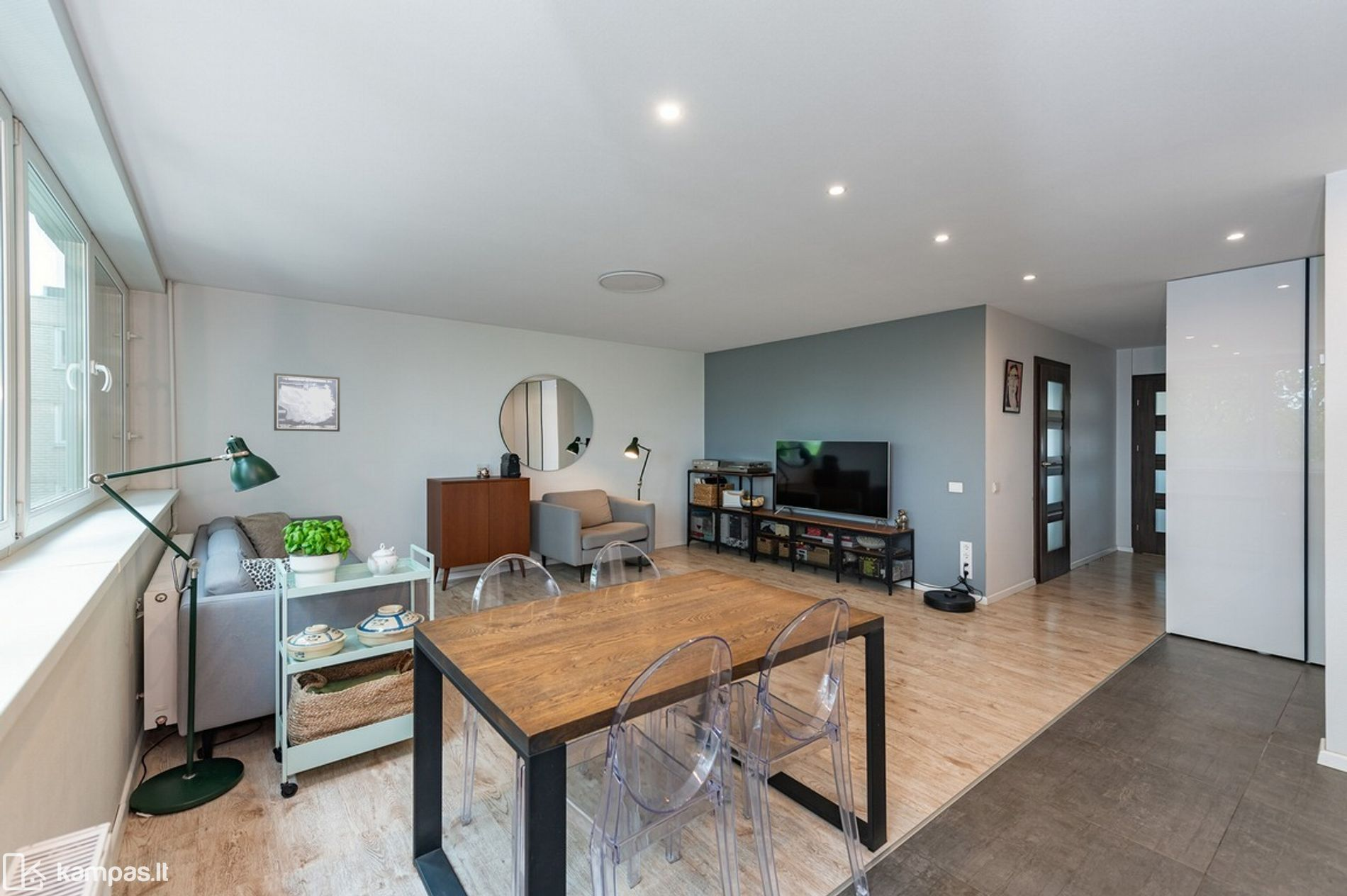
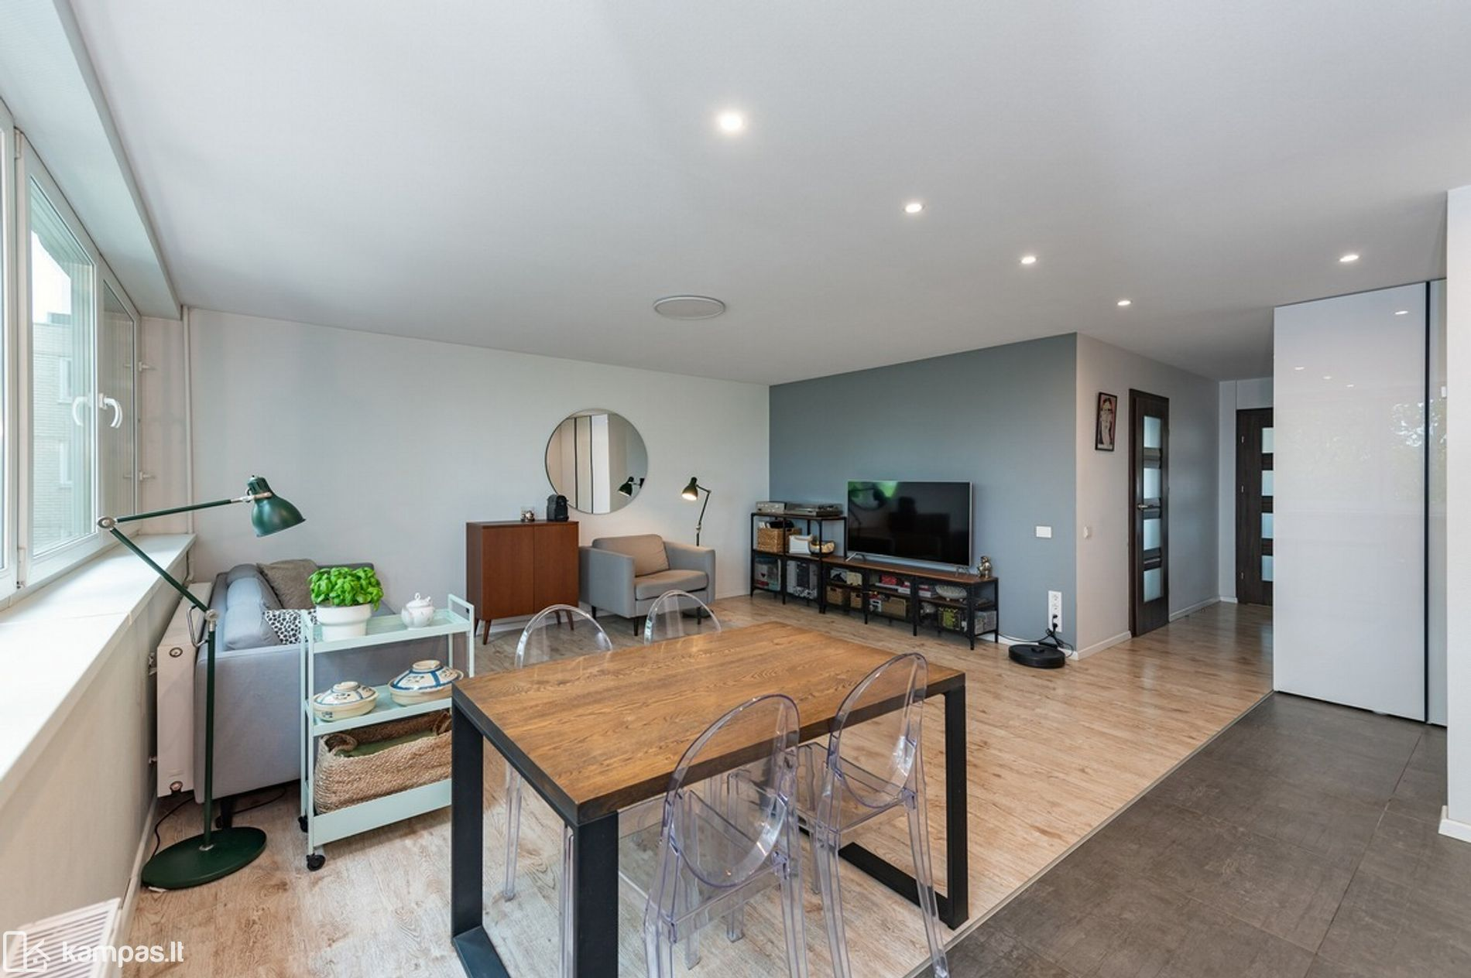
- wall art (308, 403)
